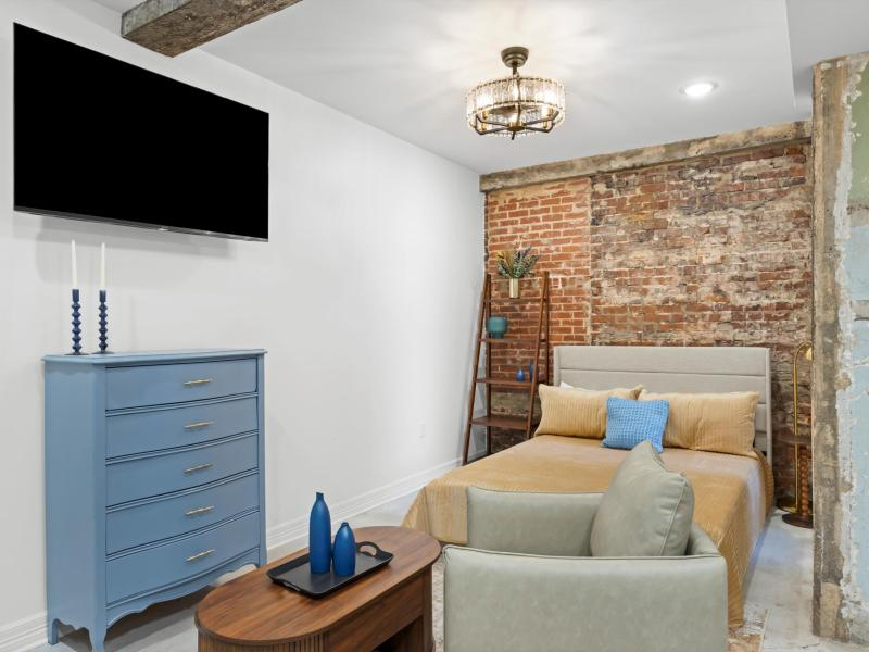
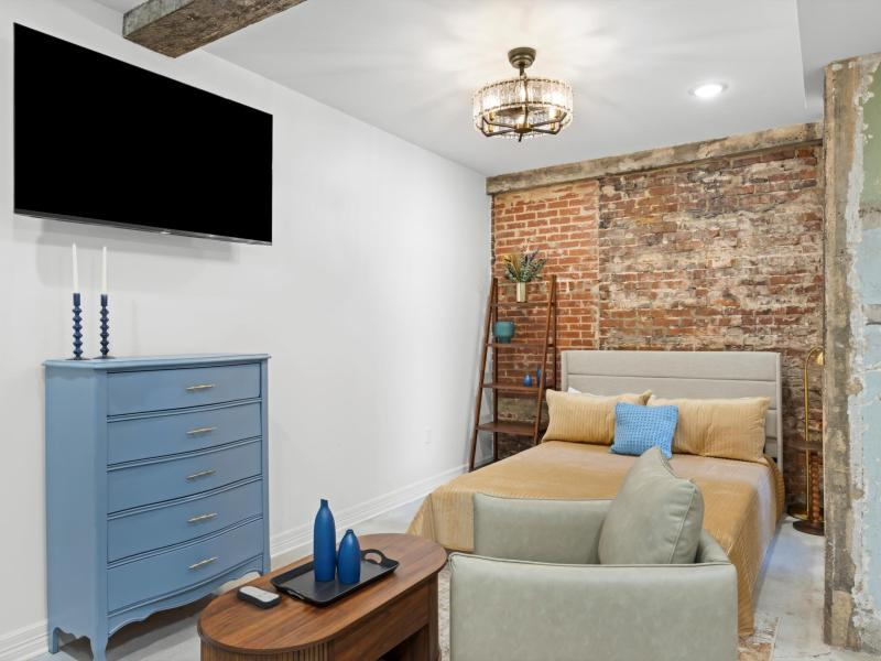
+ remote control (258, 595)
